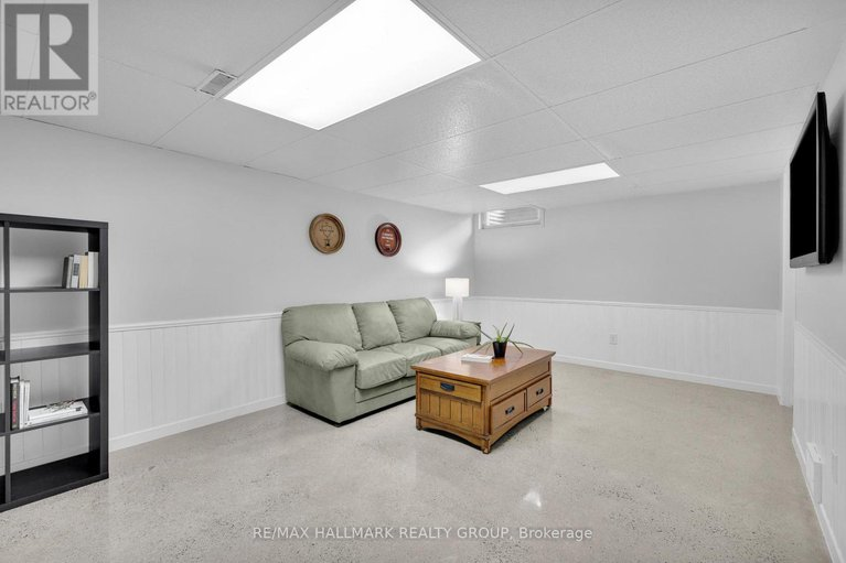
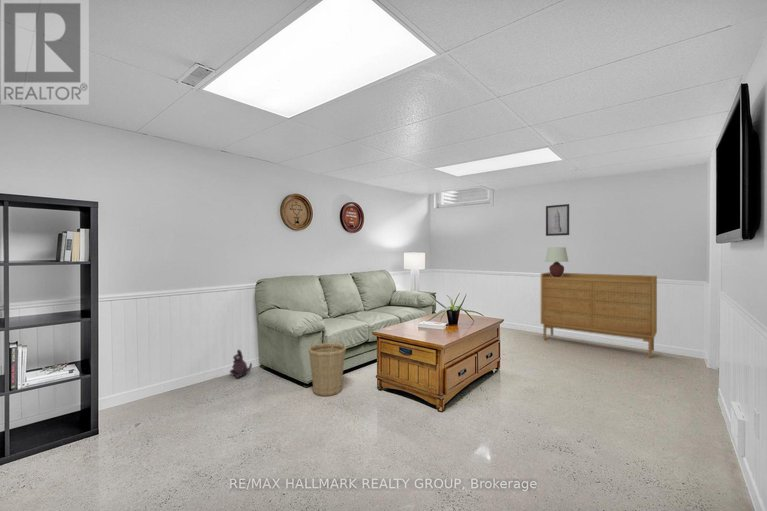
+ basket (327, 364)
+ plush toy (242, 362)
+ table lamp (556, 262)
+ sideboard (595, 309)
+ wall art (557, 220)
